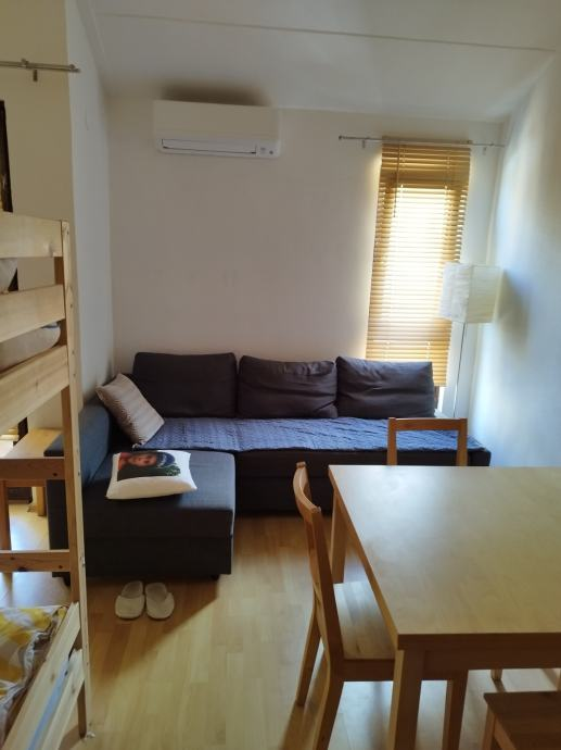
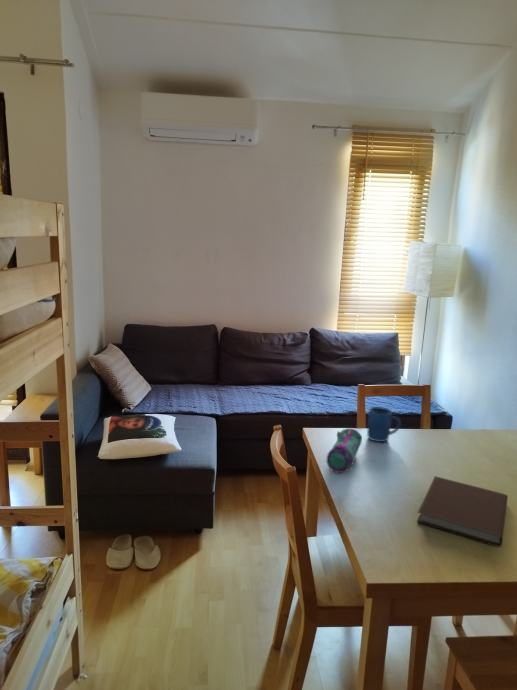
+ mug (384, 425)
+ pencil case (344, 448)
+ notebook (464, 507)
